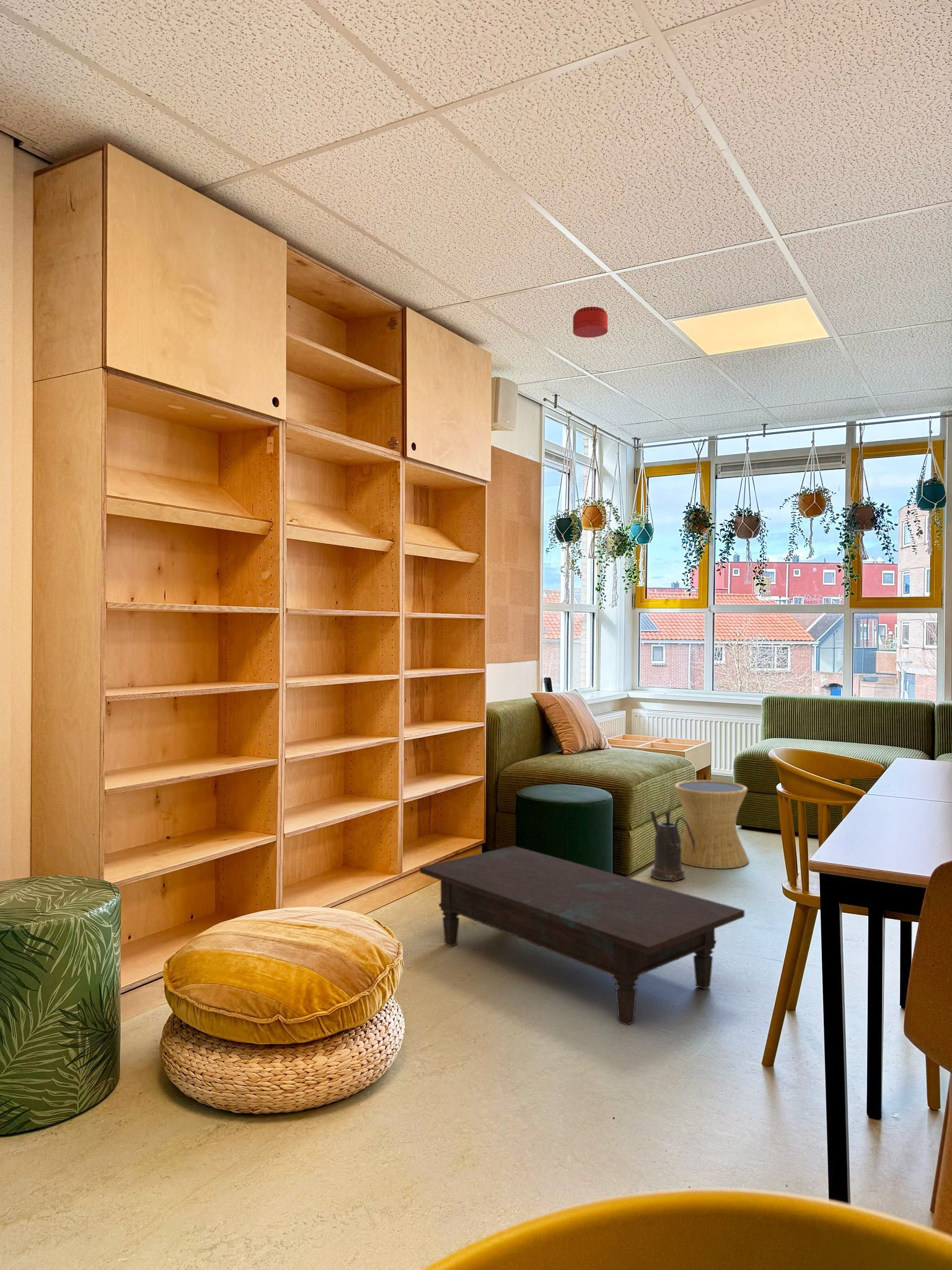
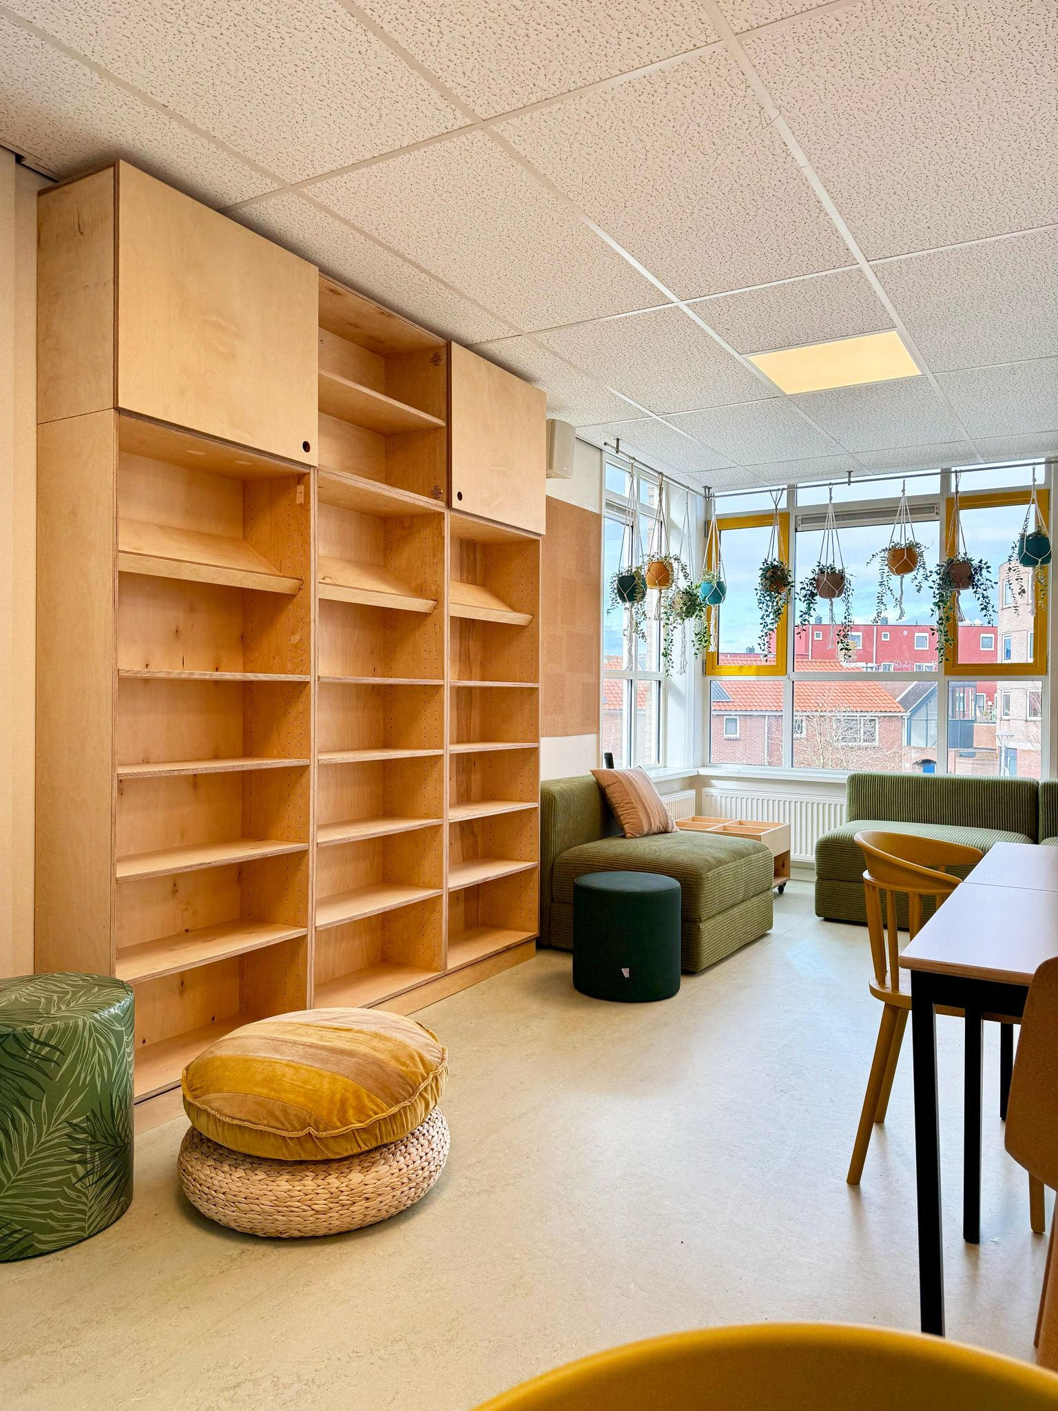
- side table (710, 822)
- smoke detector (590, 321)
- coffee table (568, 925)
- watering can (672, 846)
